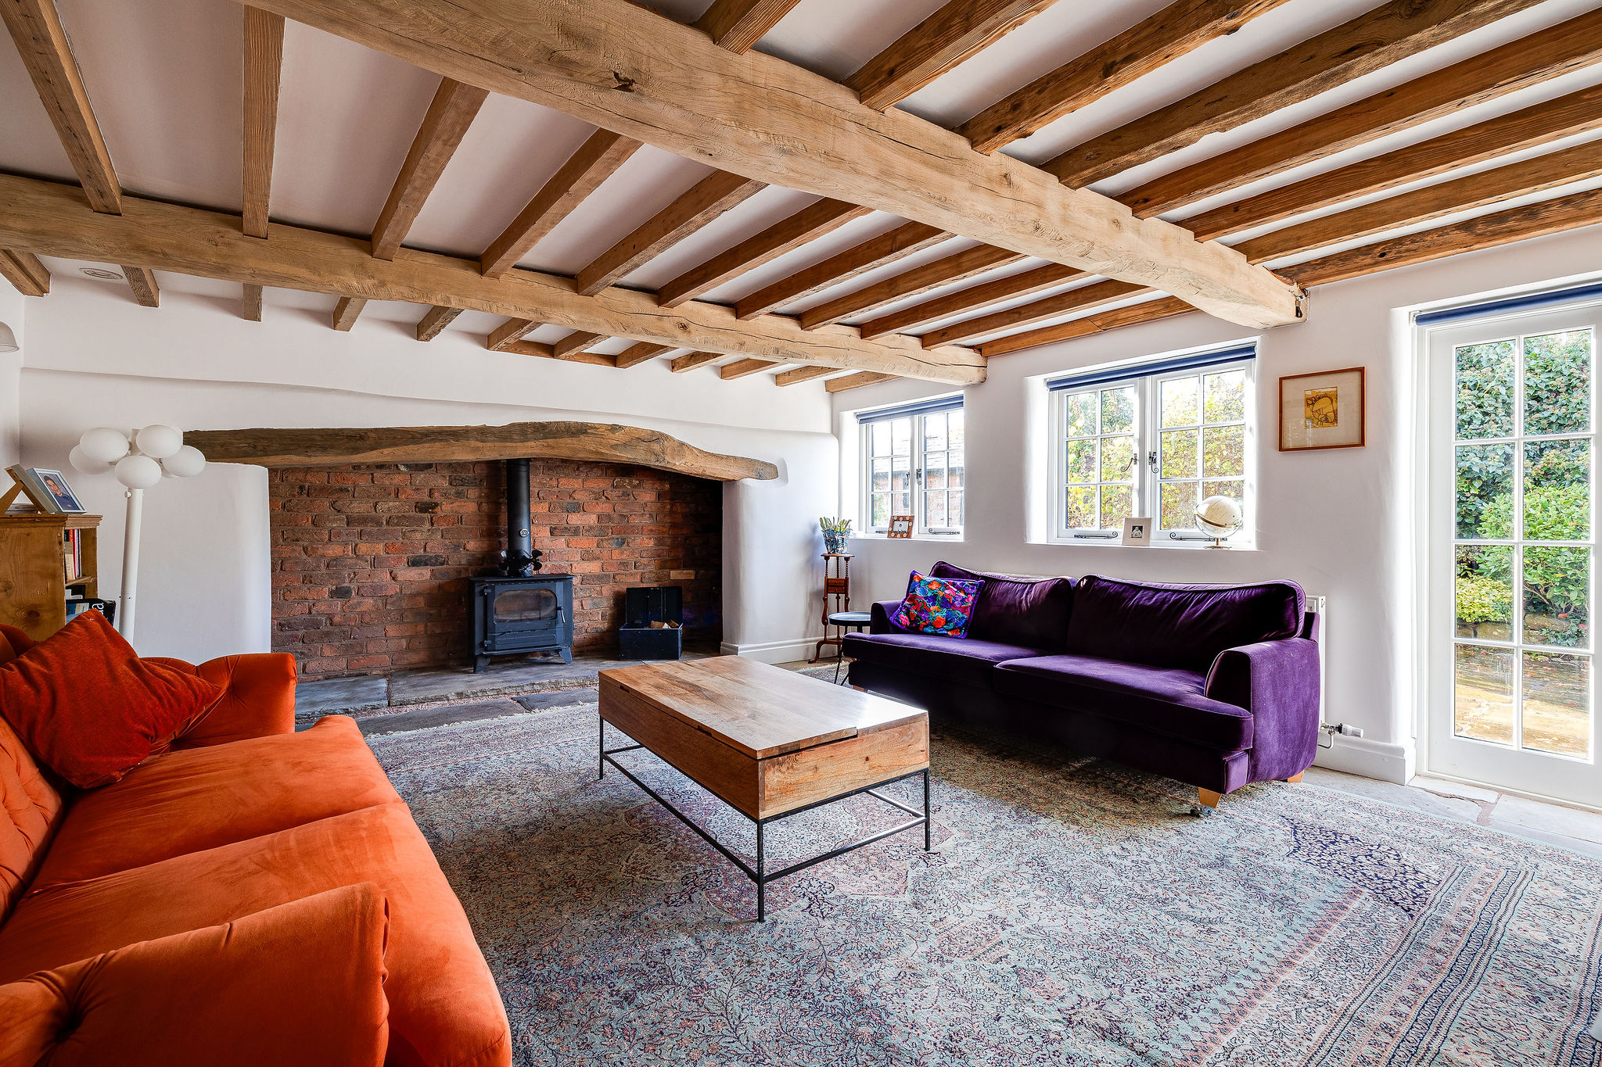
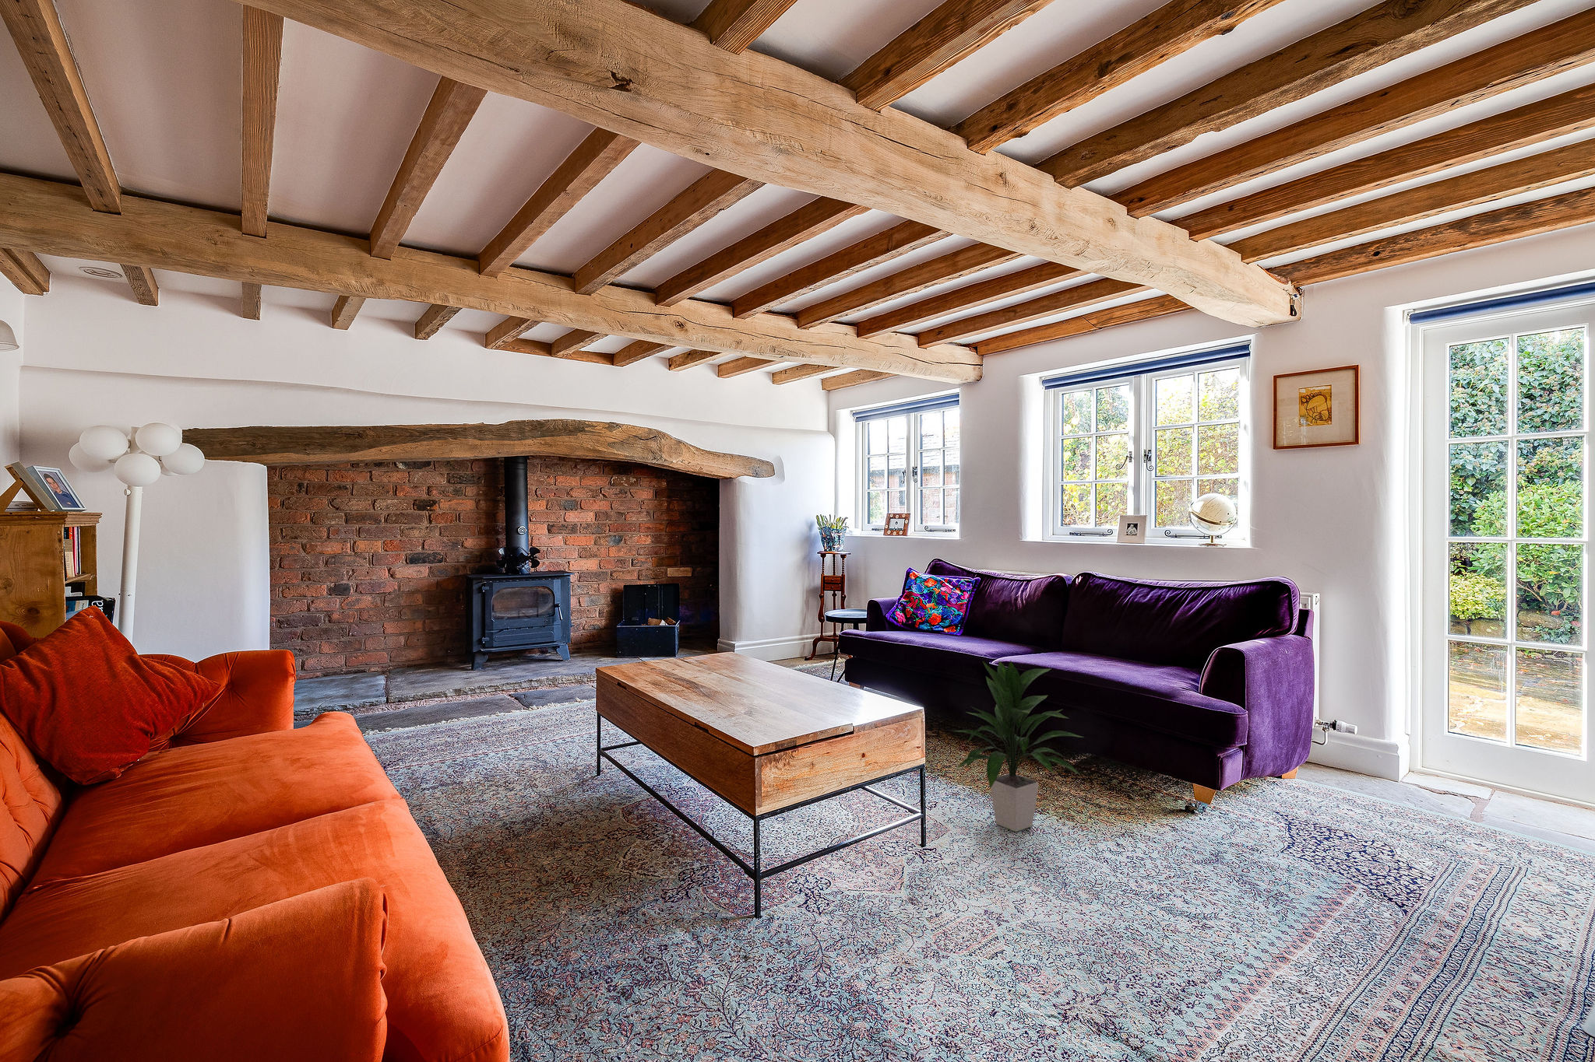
+ indoor plant (1012, 740)
